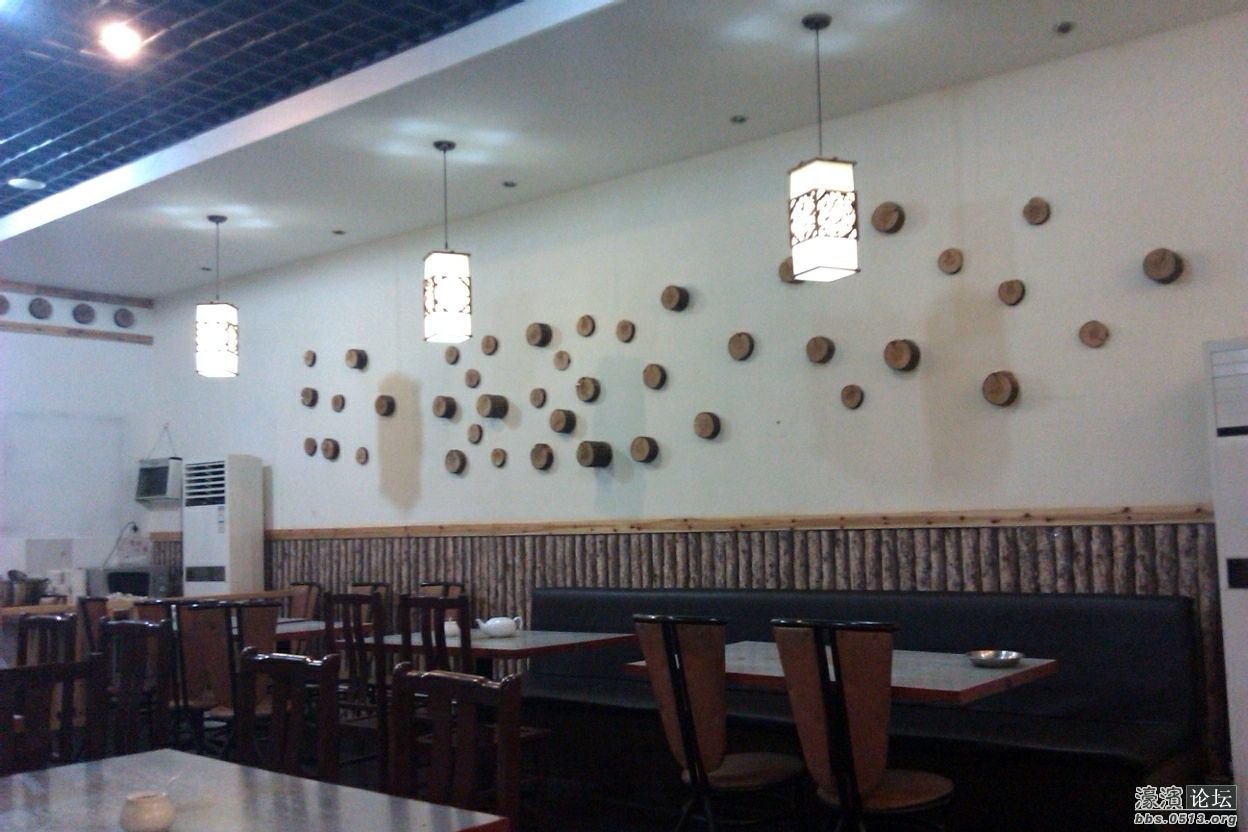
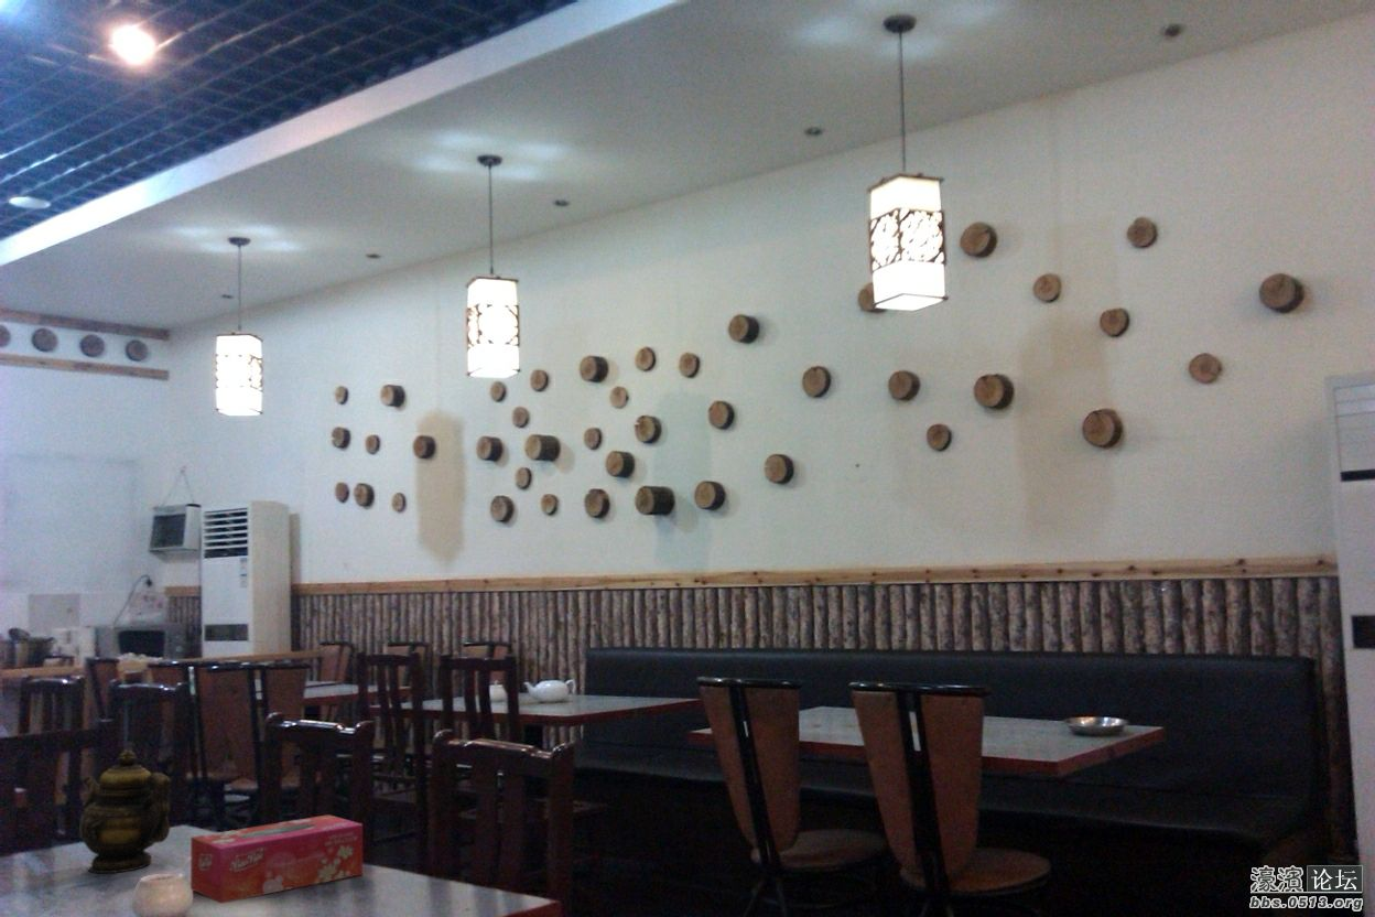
+ teapot (124, 808)
+ tissue box (278, 855)
